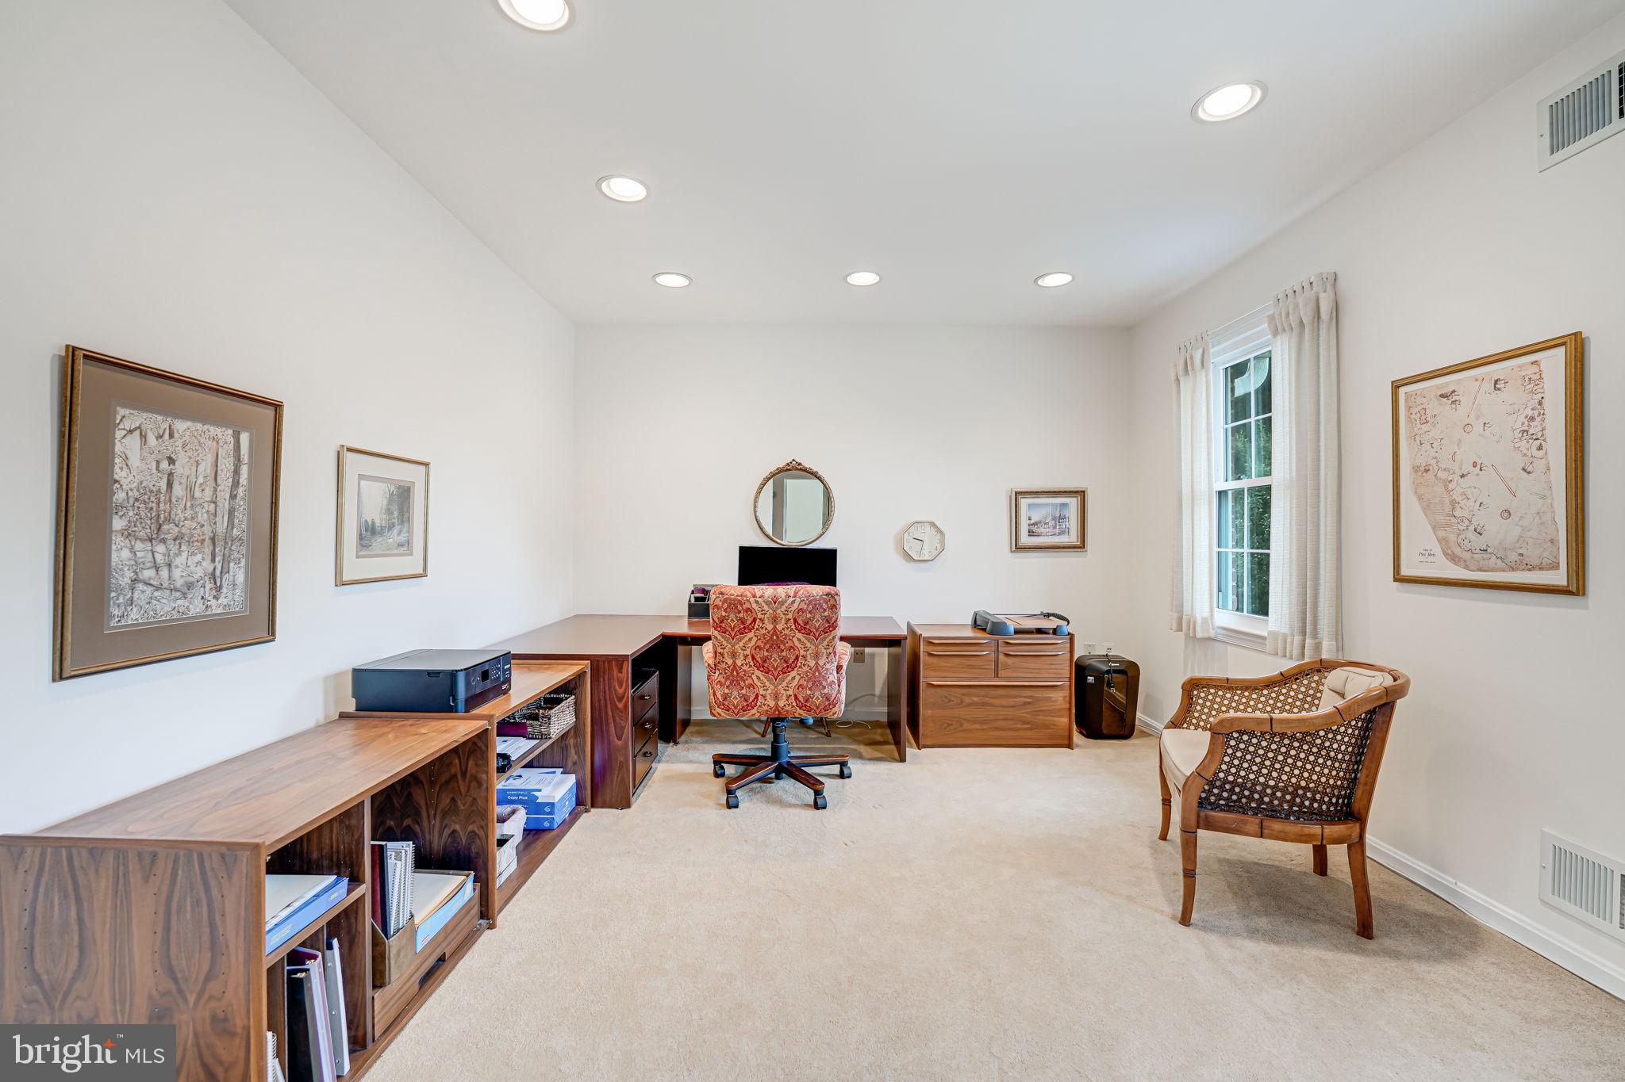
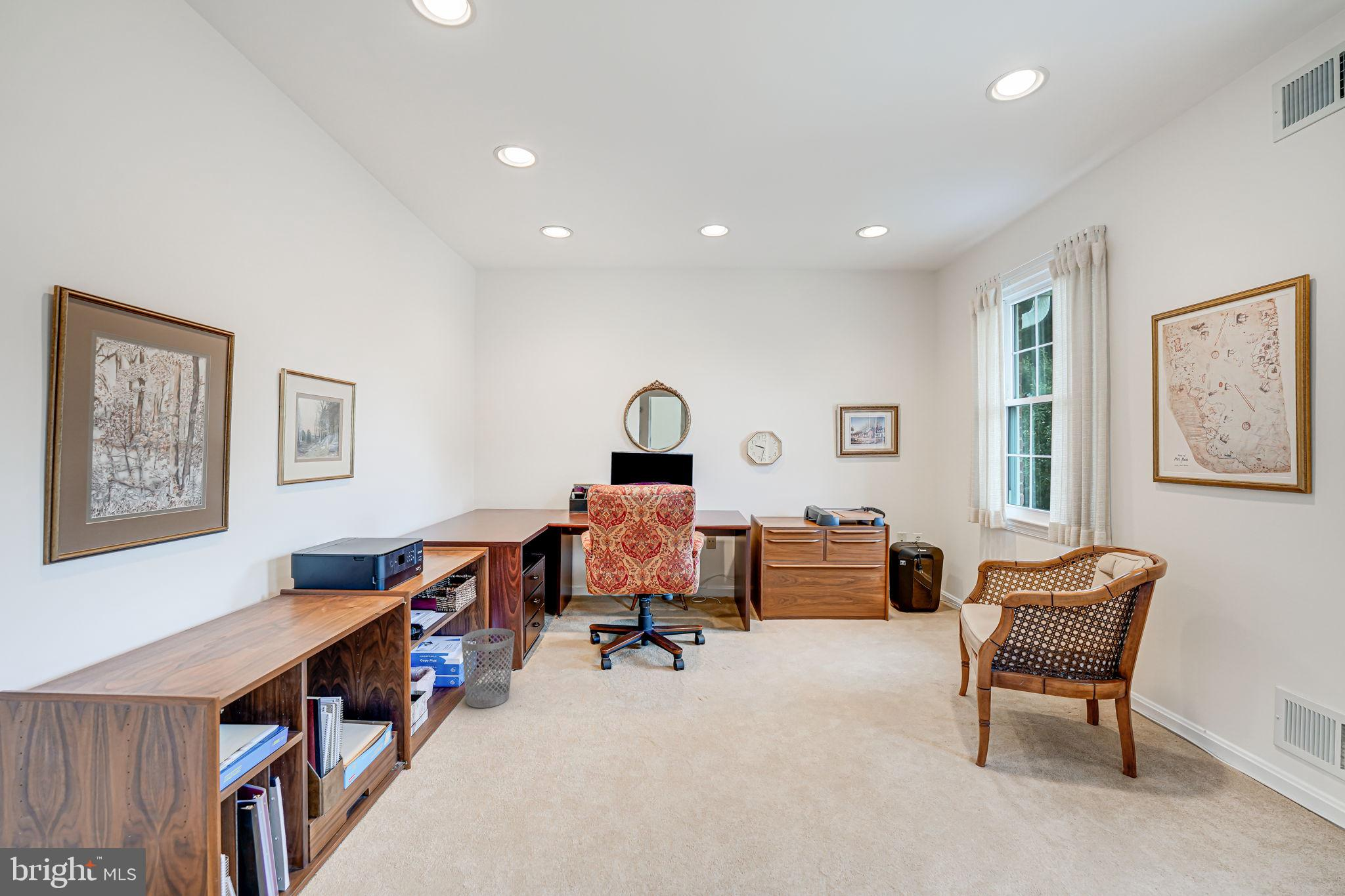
+ wastebasket (488, 667)
